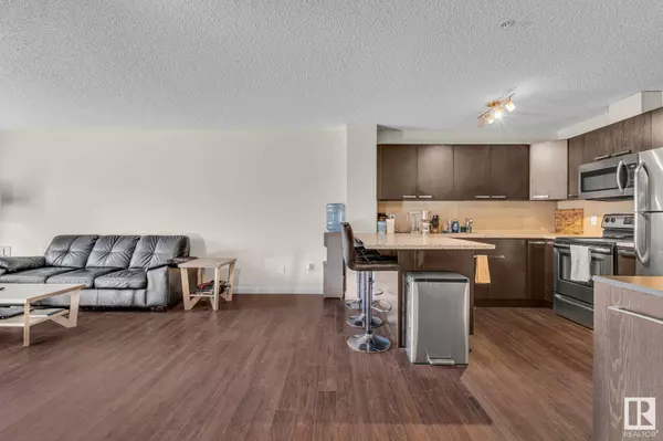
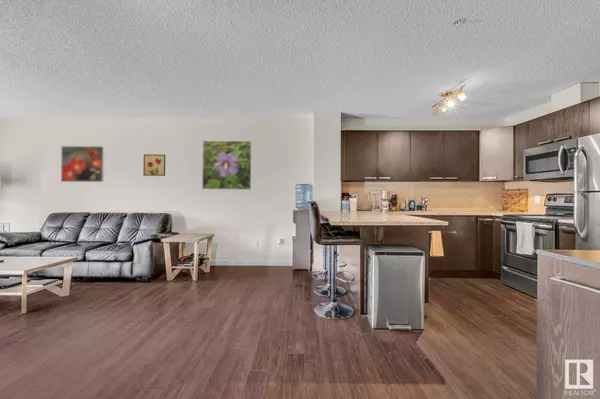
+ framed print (227, 165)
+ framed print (82, 164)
+ wall art (154, 165)
